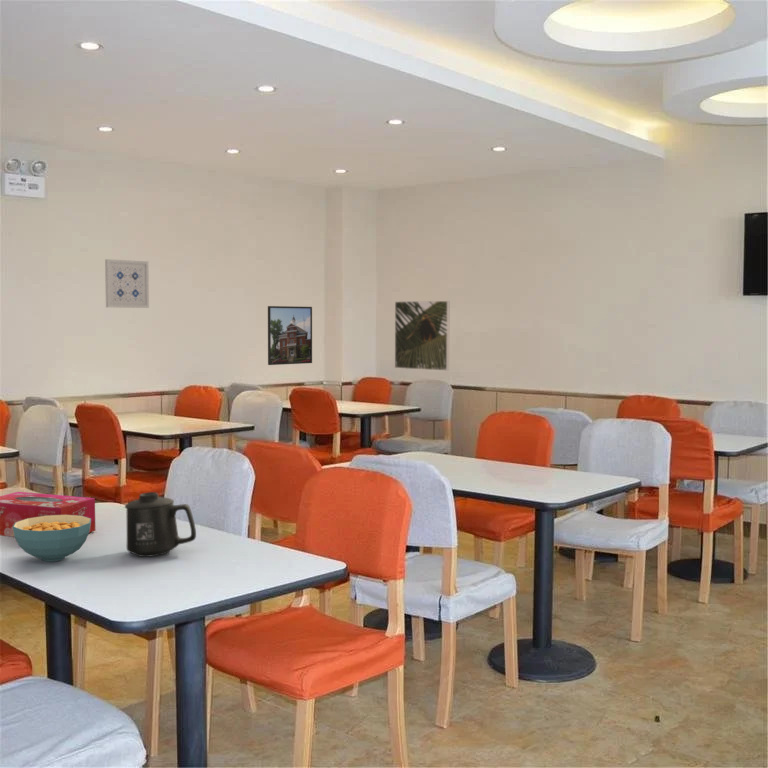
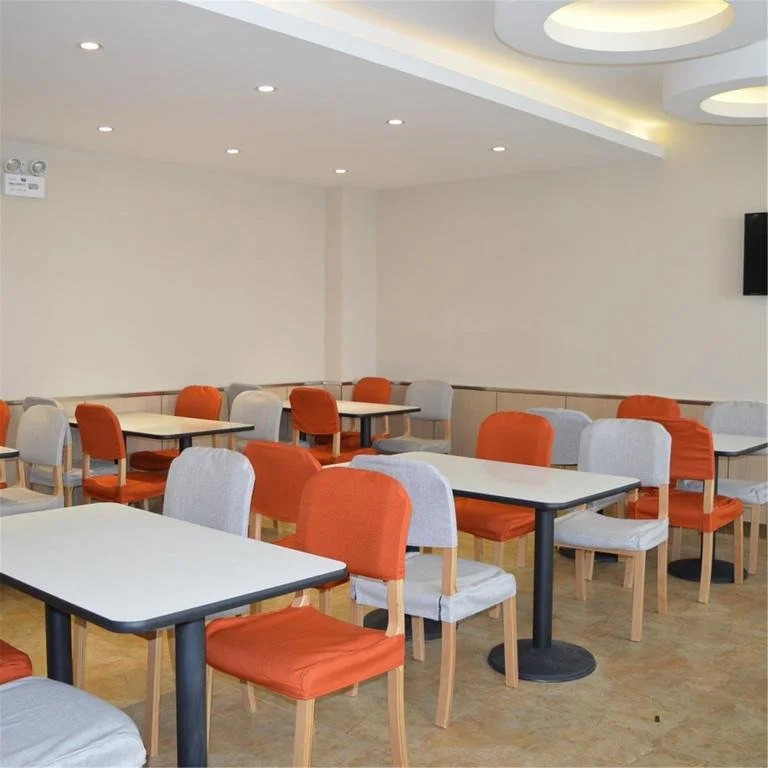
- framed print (290, 335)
- cereal bowl (53, 540)
- mug (159, 522)
- wall art (127, 284)
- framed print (421, 335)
- tissue box (39, 515)
